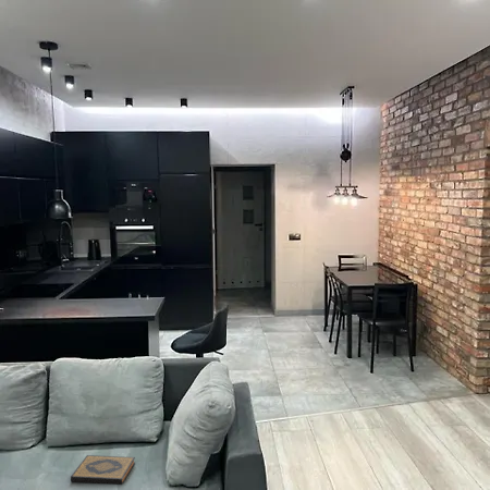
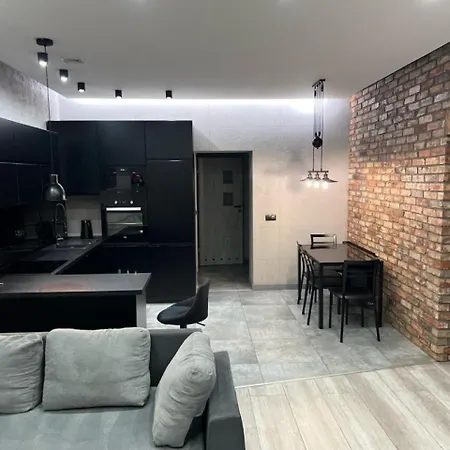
- hardback book (103, 469)
